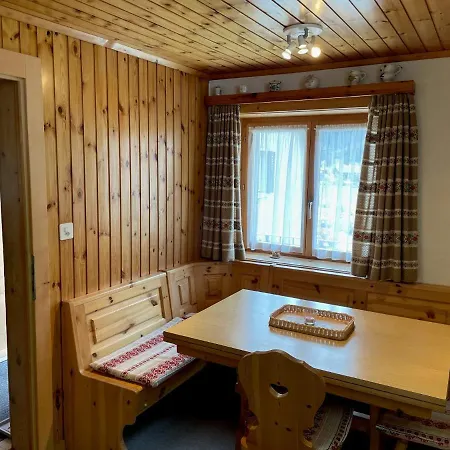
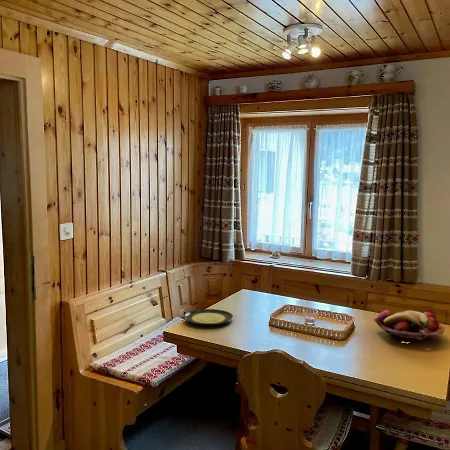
+ fruit basket (410, 323)
+ plate (208, 318)
